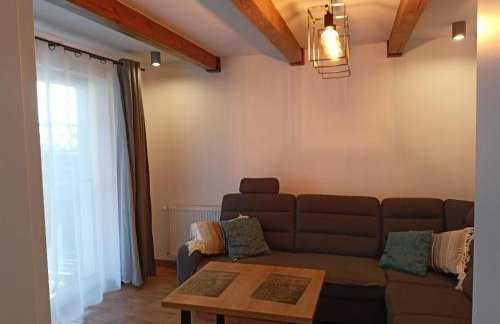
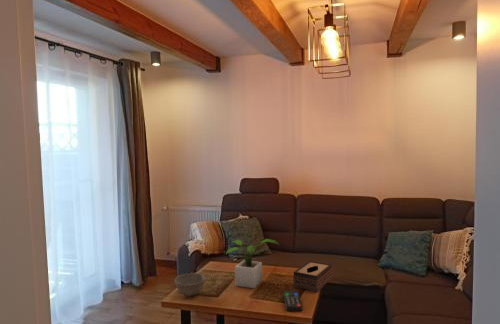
+ tissue box (313, 275)
+ potted plant (250, 262)
+ remote control (292, 299)
+ bowl (190, 286)
